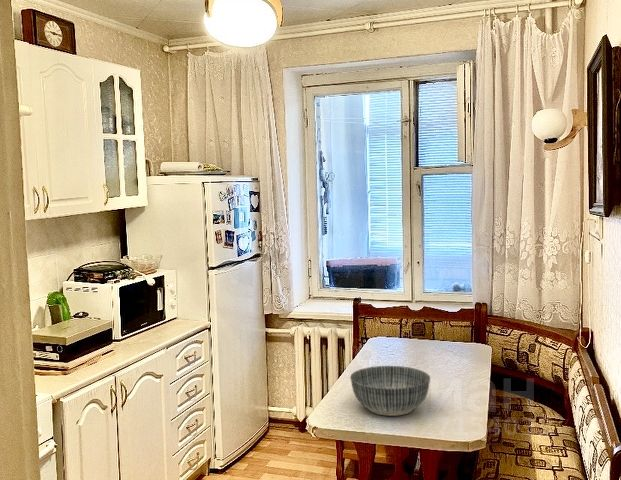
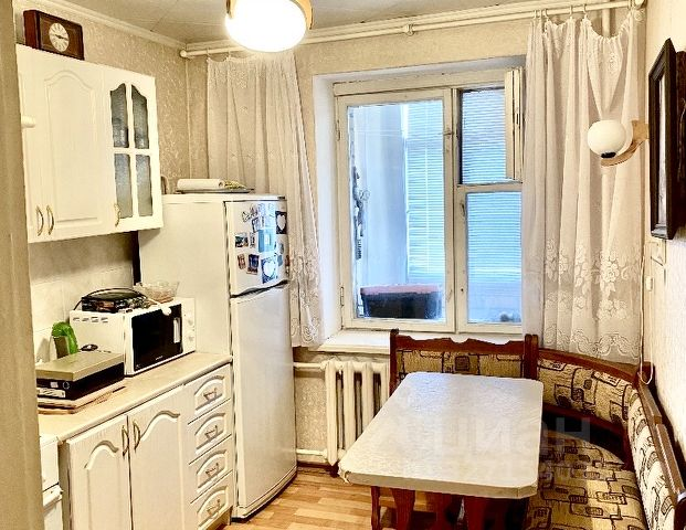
- bowl (390, 392)
